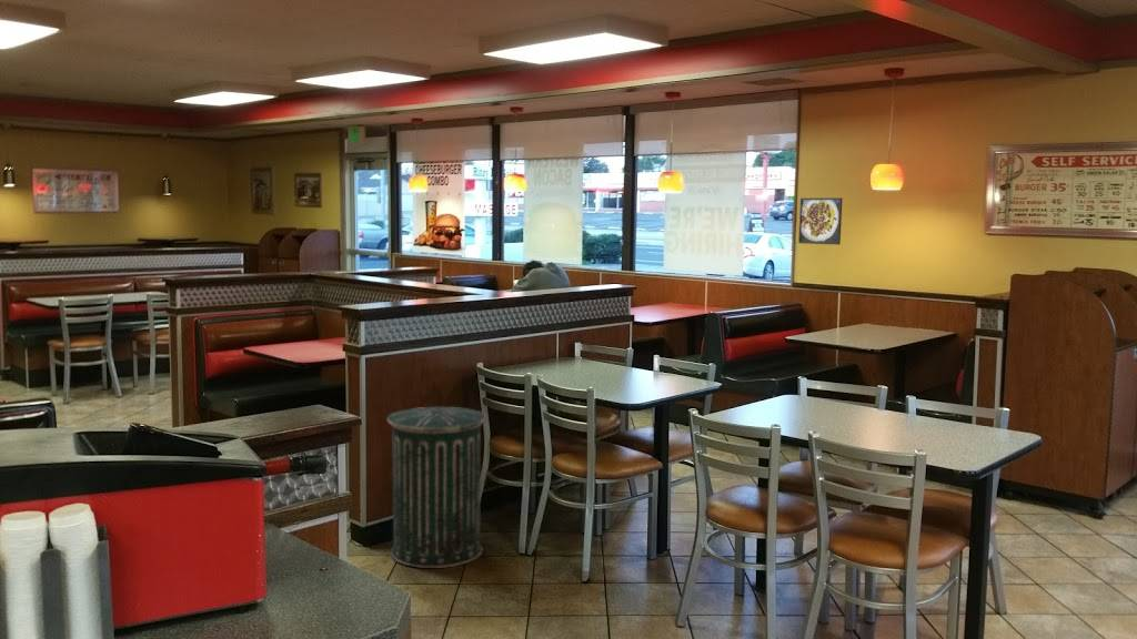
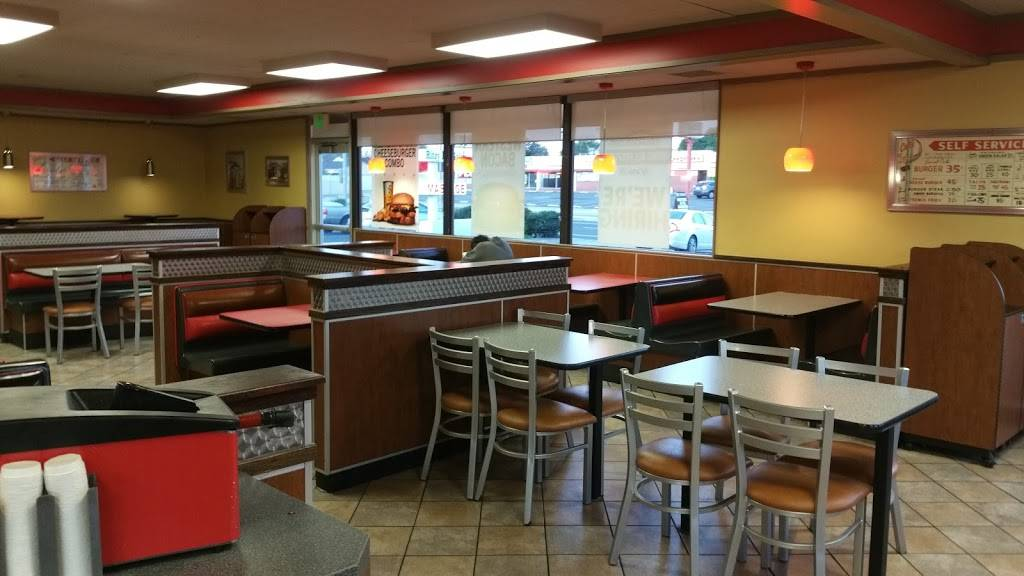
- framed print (819, 221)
- trash can (436, 479)
